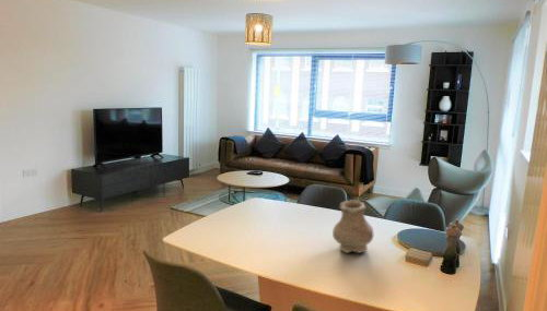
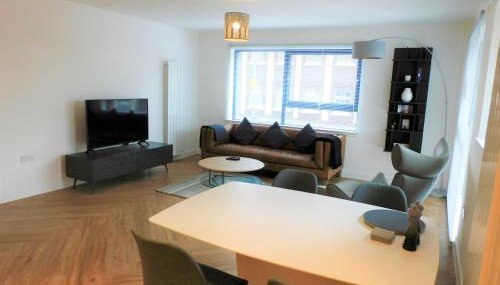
- vase (352, 226)
